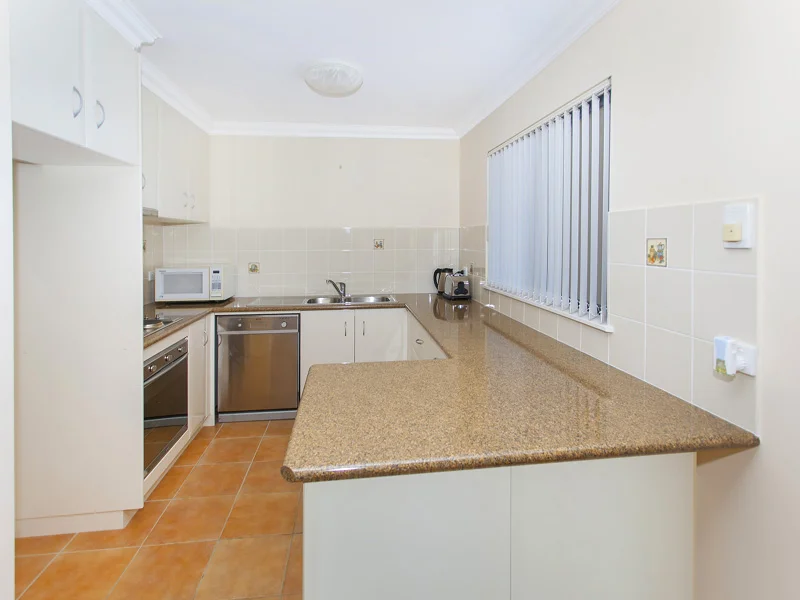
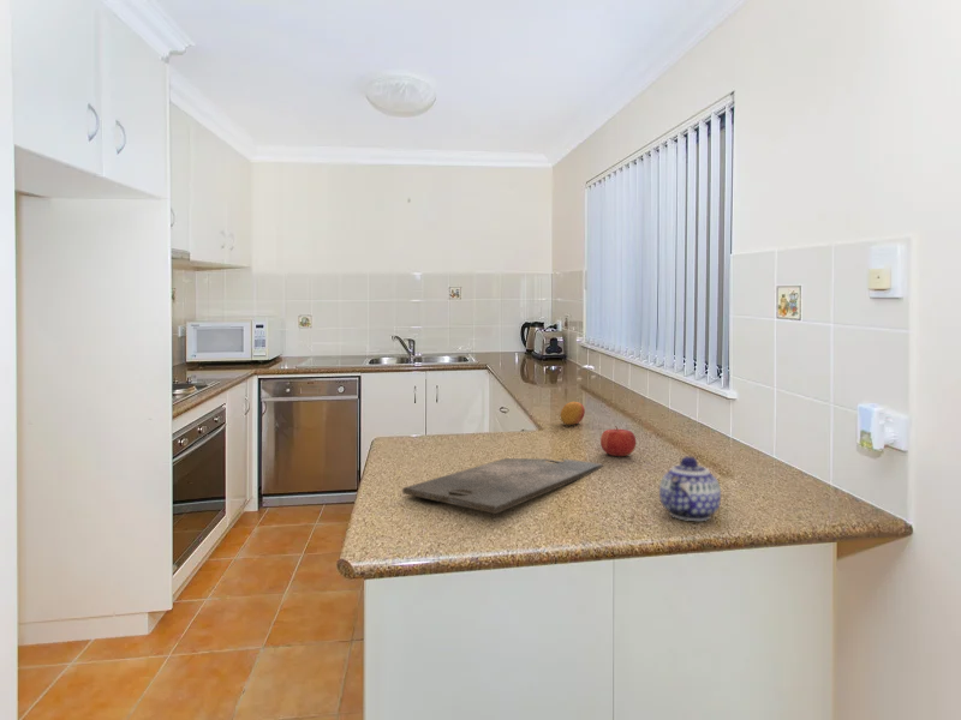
+ fruit (572, 413)
+ cutting board (512, 476)
+ teapot (688, 486)
+ fruit (617, 440)
